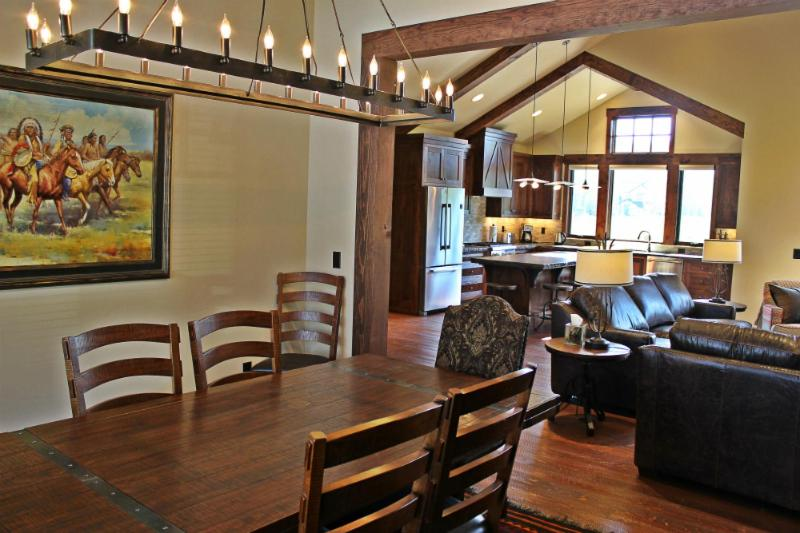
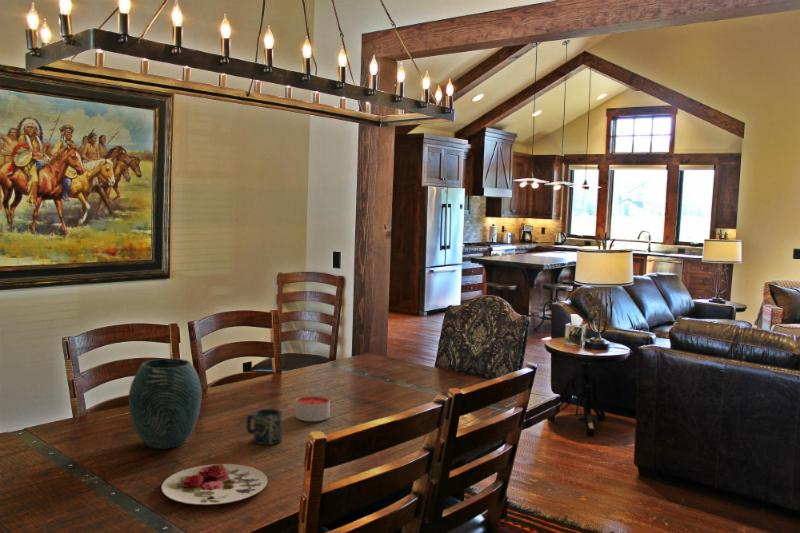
+ vase (165, 403)
+ candle (312, 407)
+ cup (263, 425)
+ plate (215, 482)
